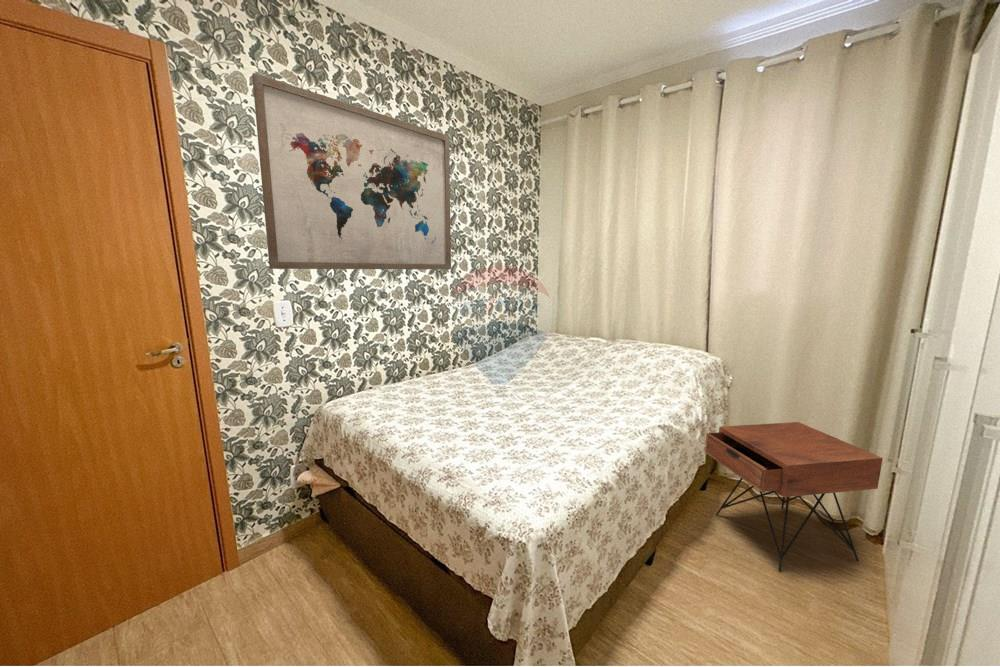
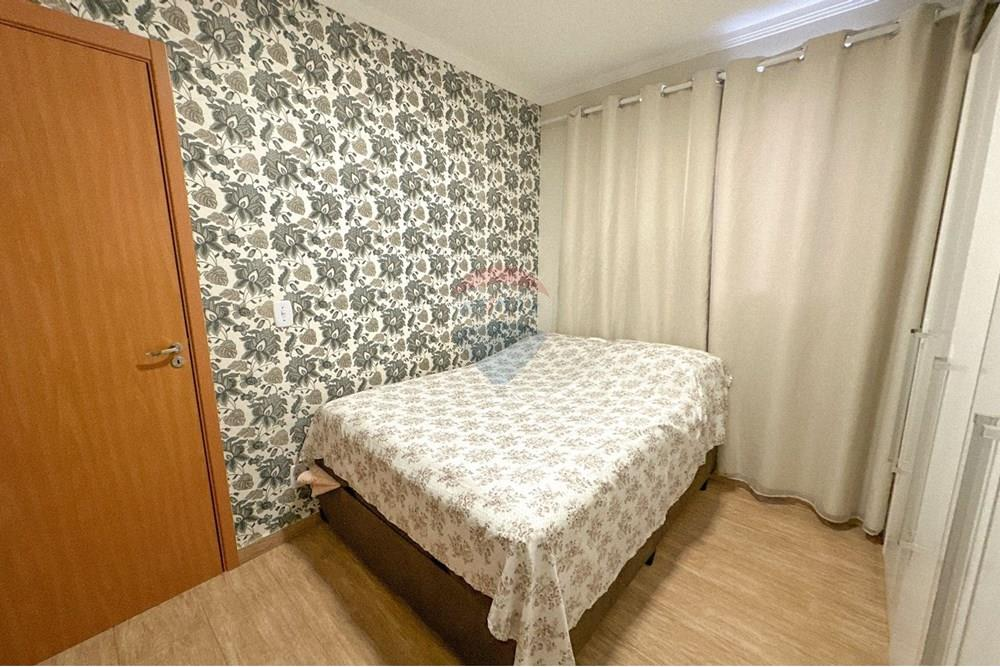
- nightstand (779, 490)
- wall art (372, 192)
